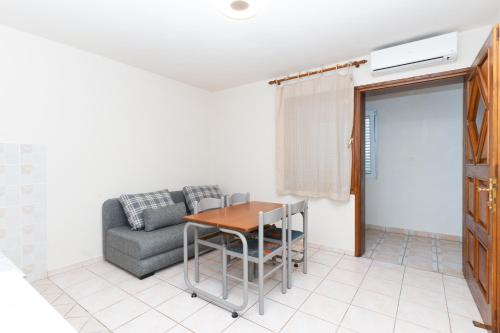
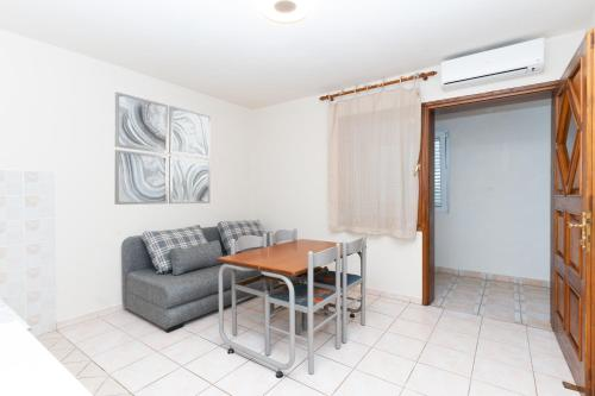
+ wall art (167, 156)
